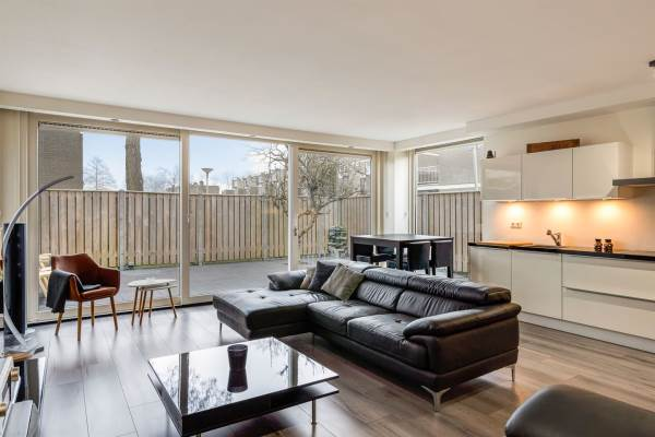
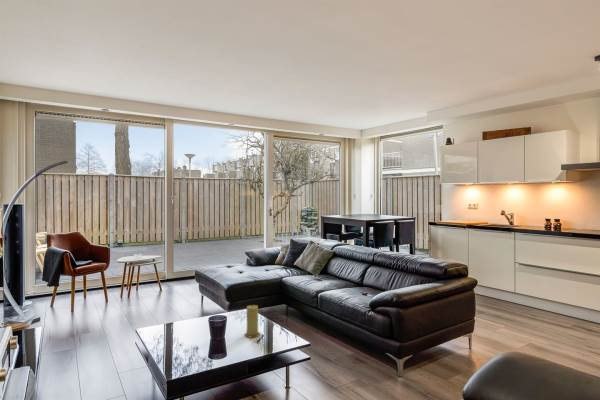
+ candle (252, 320)
